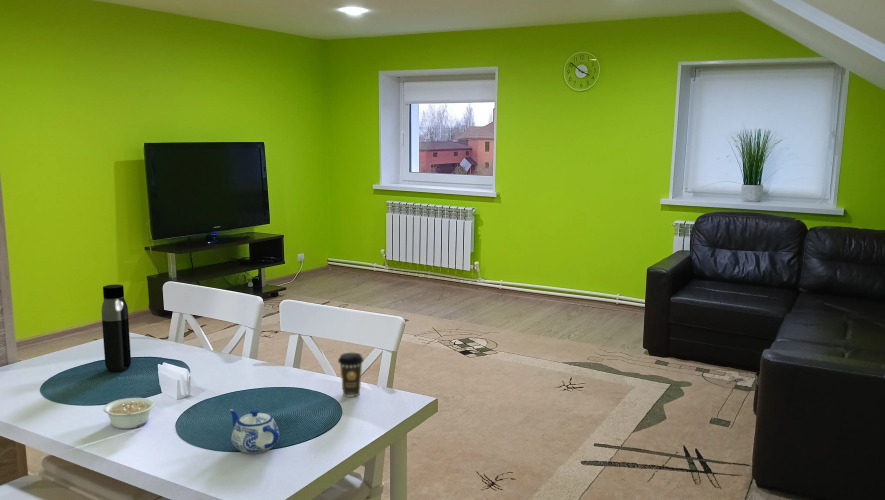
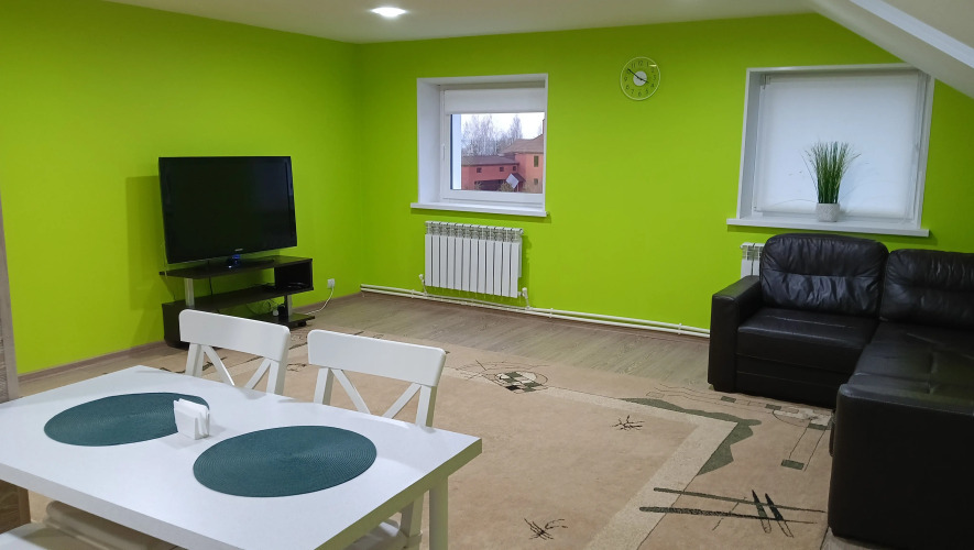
- water bottle (115, 327)
- coffee cup (351, 374)
- teapot (252, 427)
- legume (130, 413)
